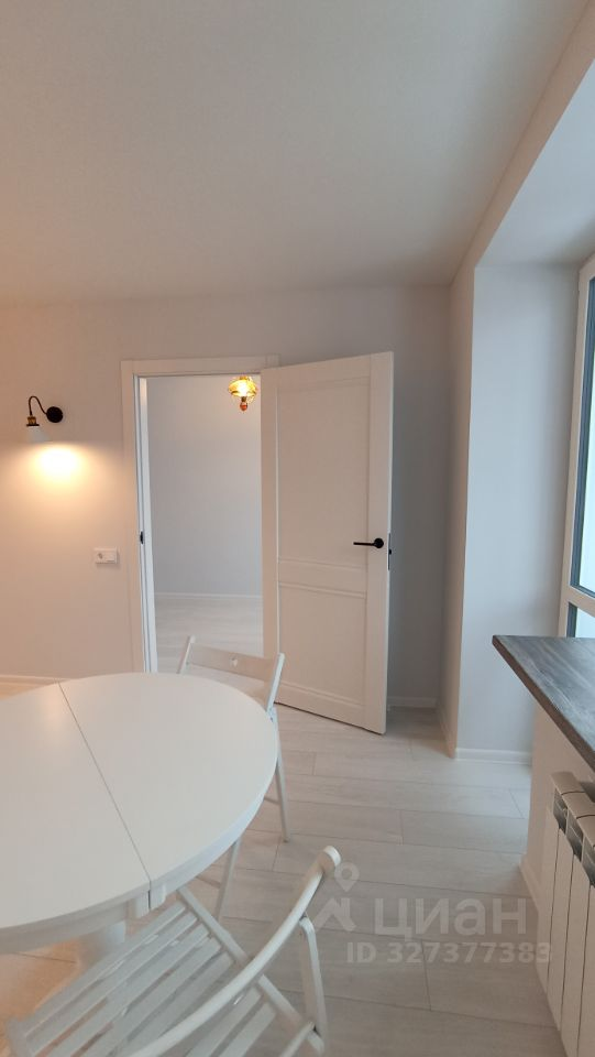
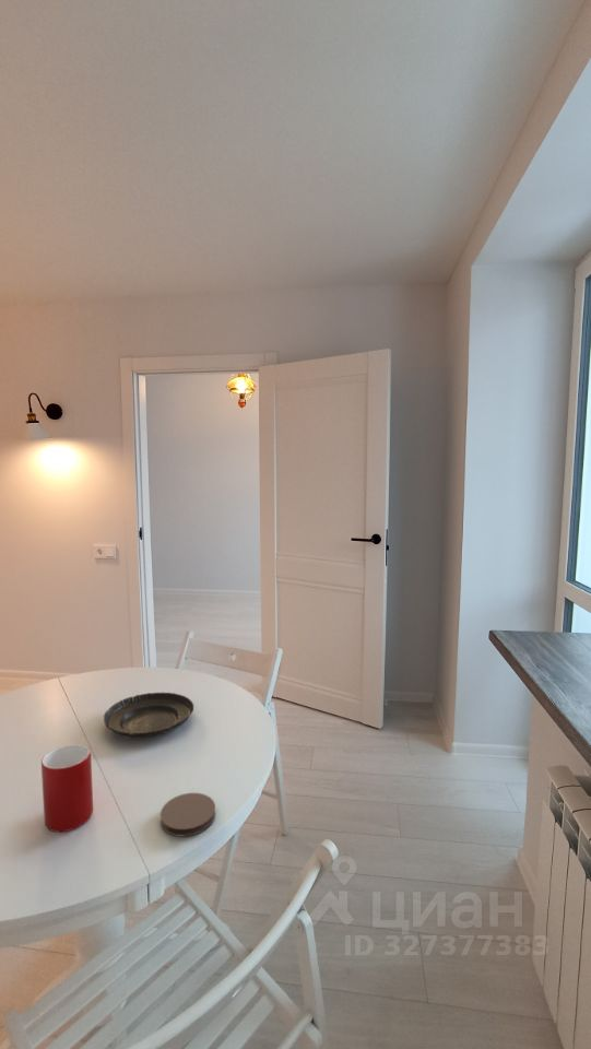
+ coaster (188, 813)
+ cup (69, 780)
+ tart tin (150, 716)
